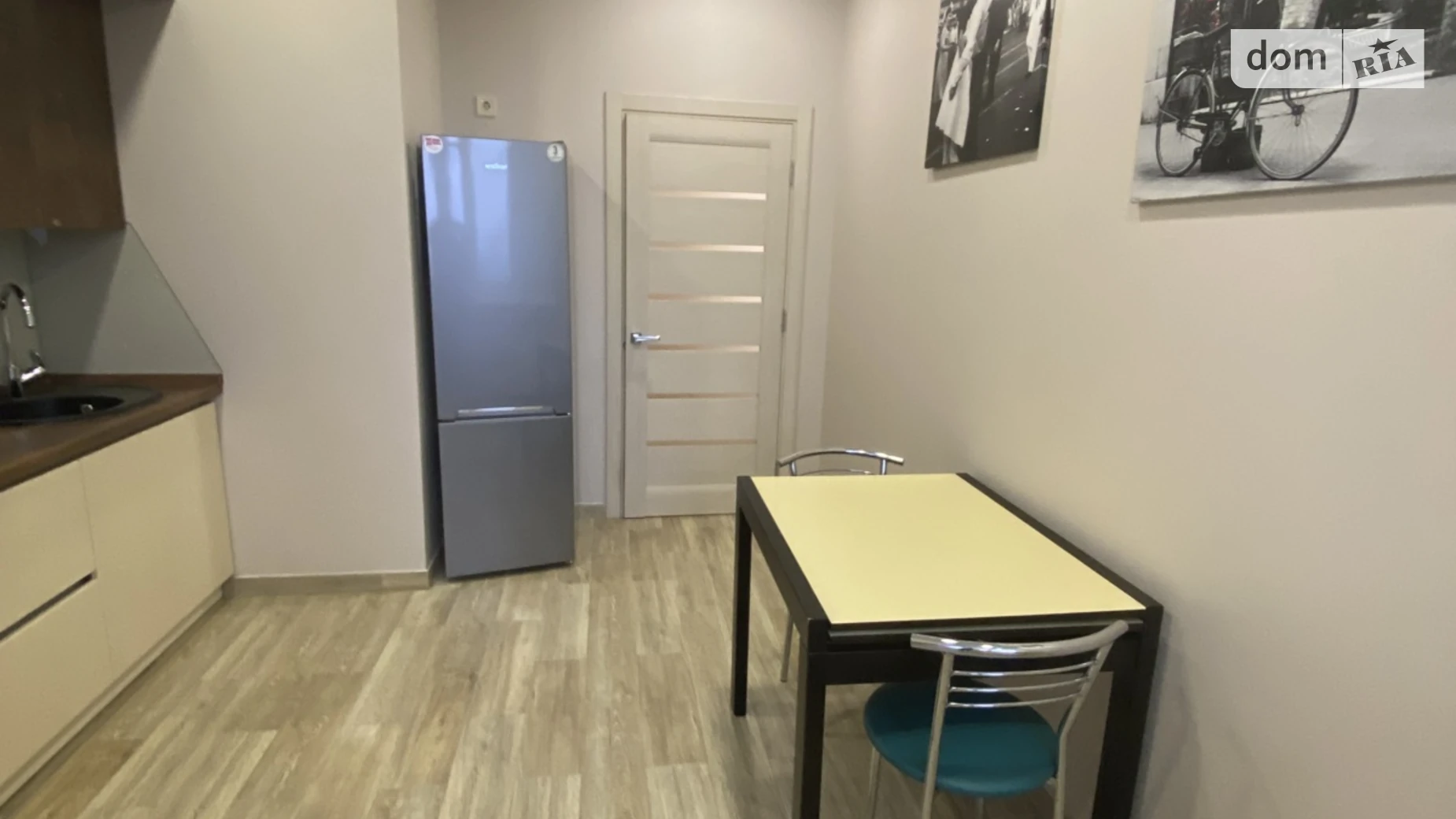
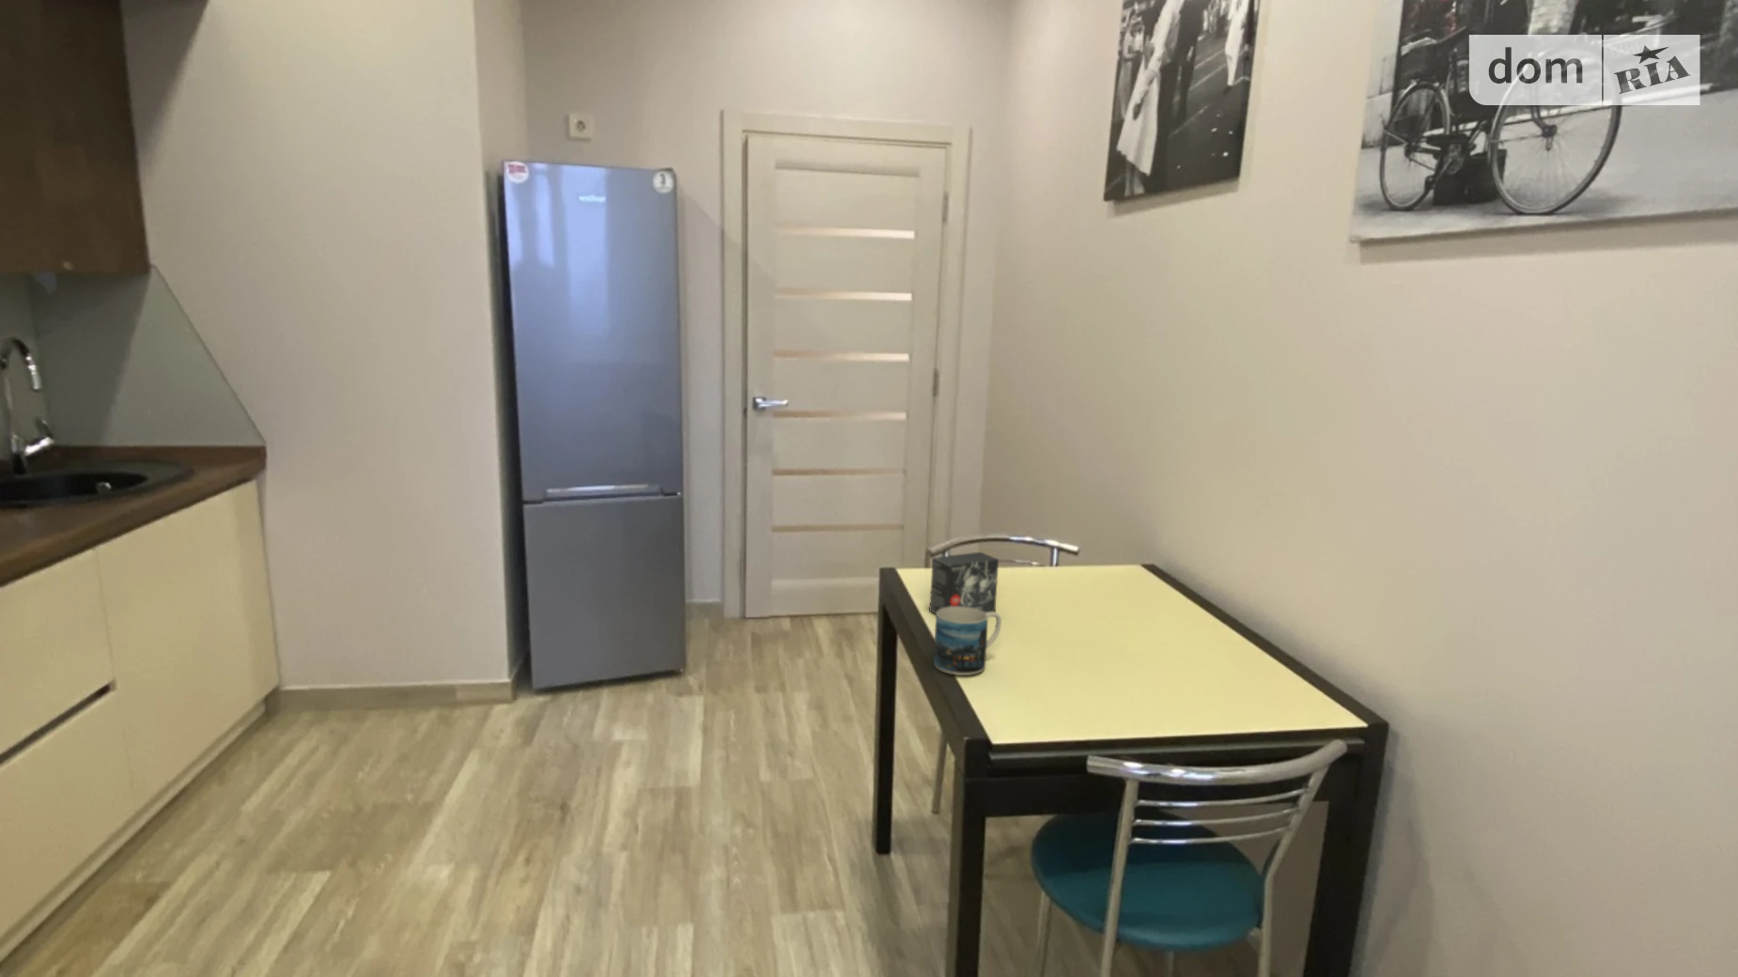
+ small box (963, 585)
+ mug (970, 638)
